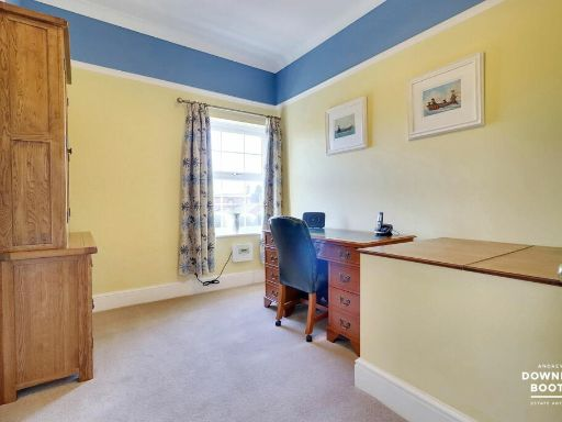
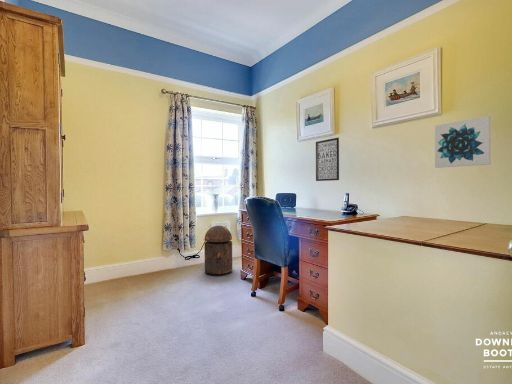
+ trash can (218, 248)
+ wall art (461, 143)
+ wall art (326, 160)
